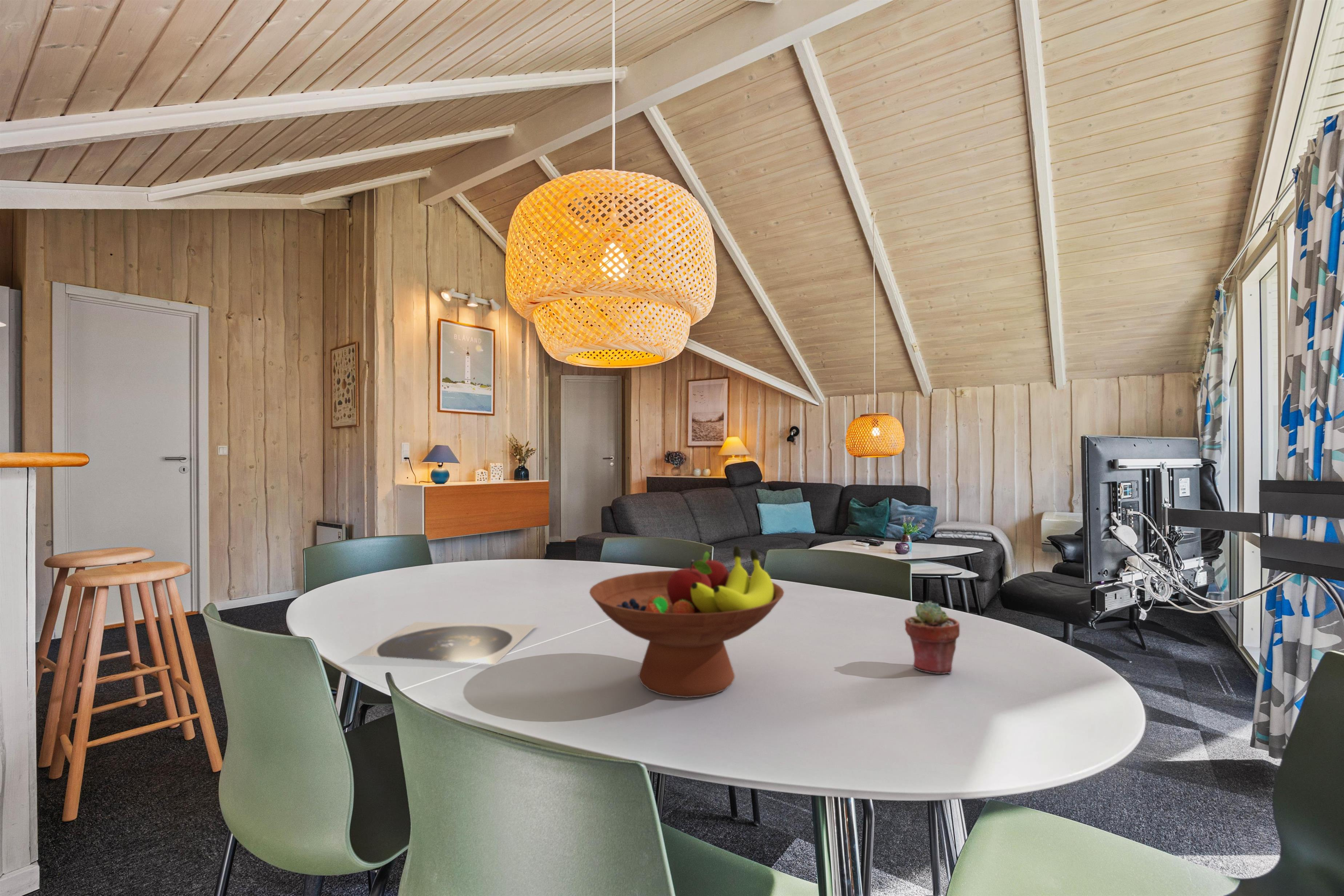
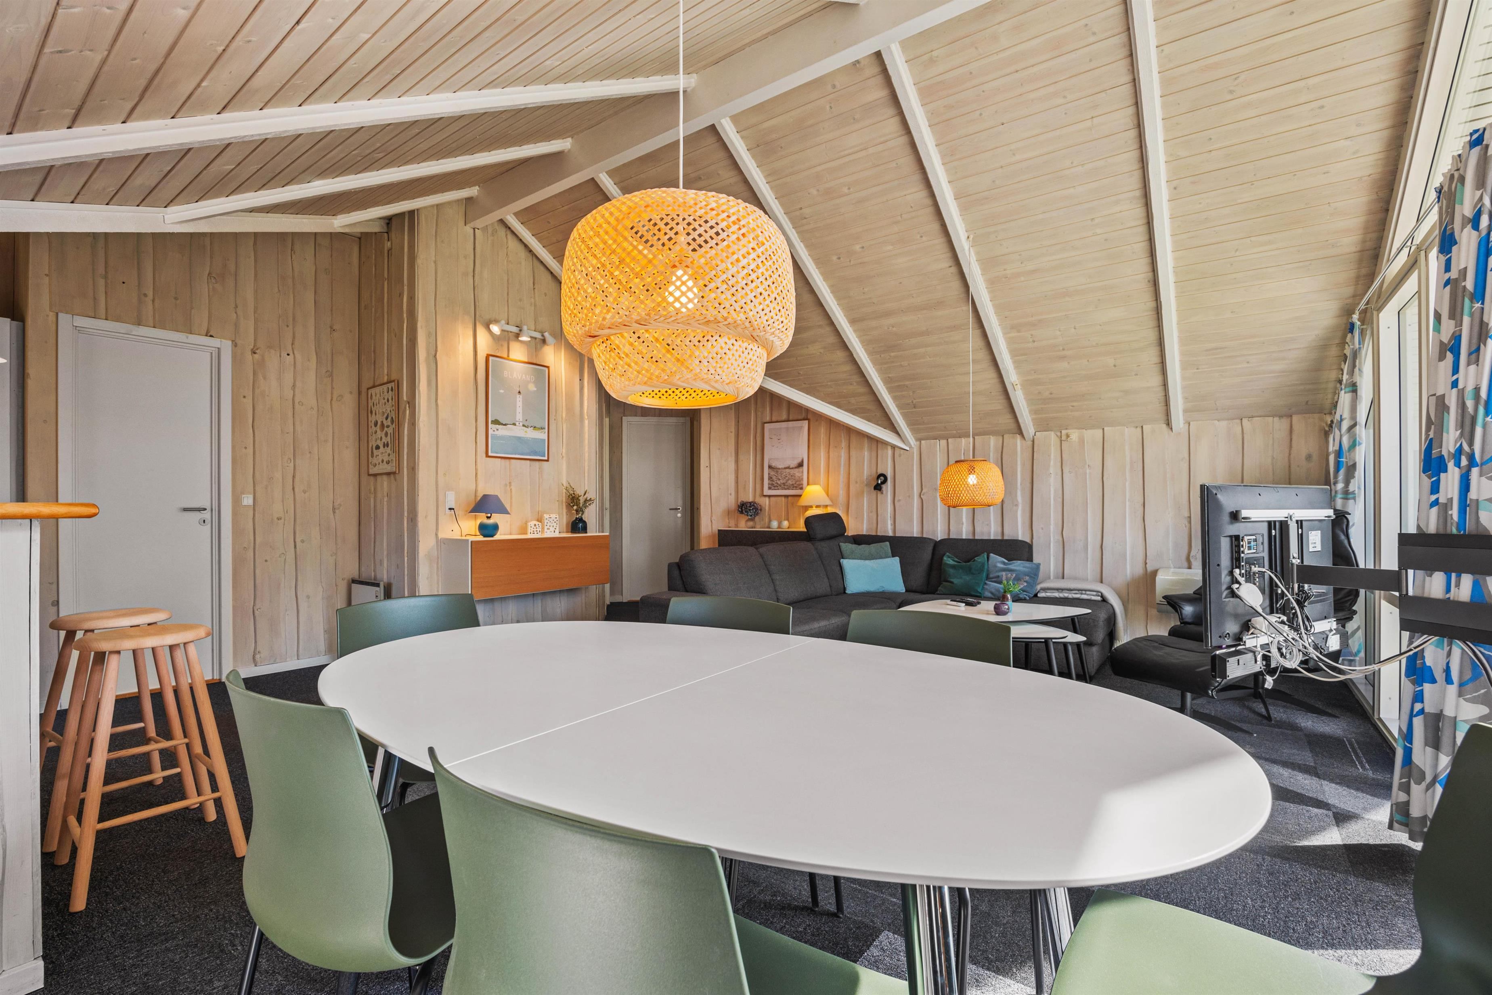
- fruit bowl (686, 617)
- potted succulent (932, 635)
- plate (448, 643)
